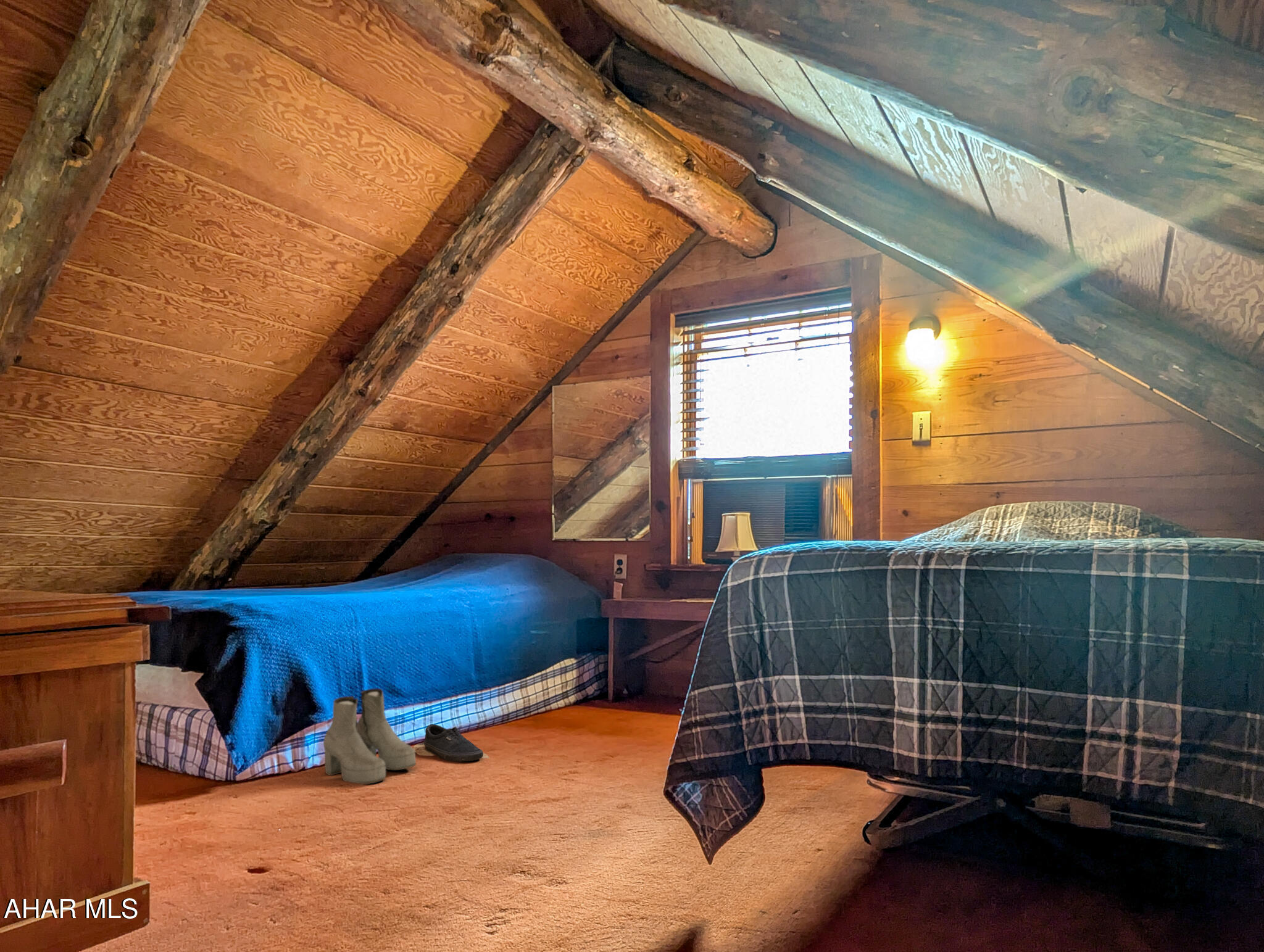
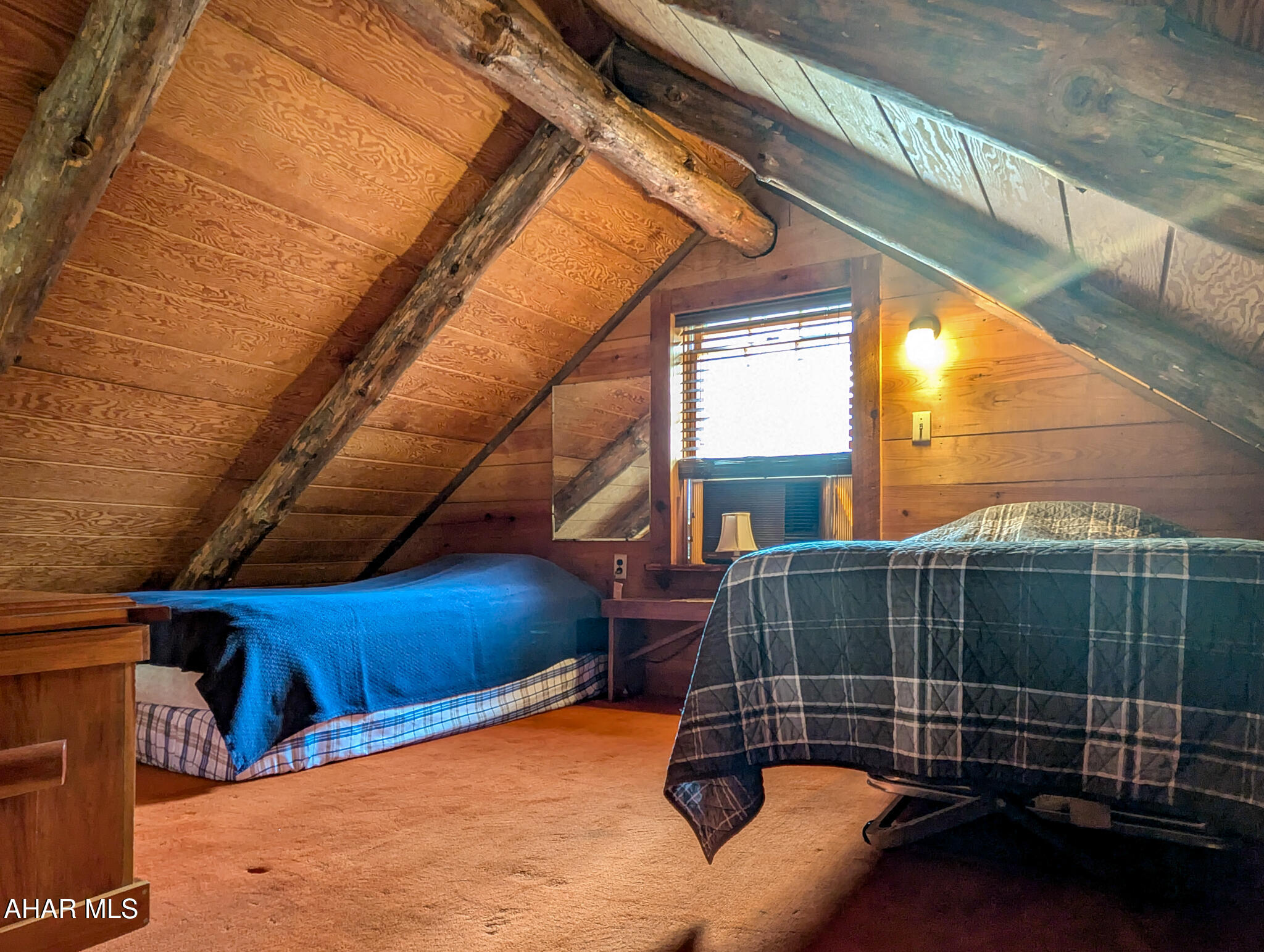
- shoe (451, 740)
- boots (369, 733)
